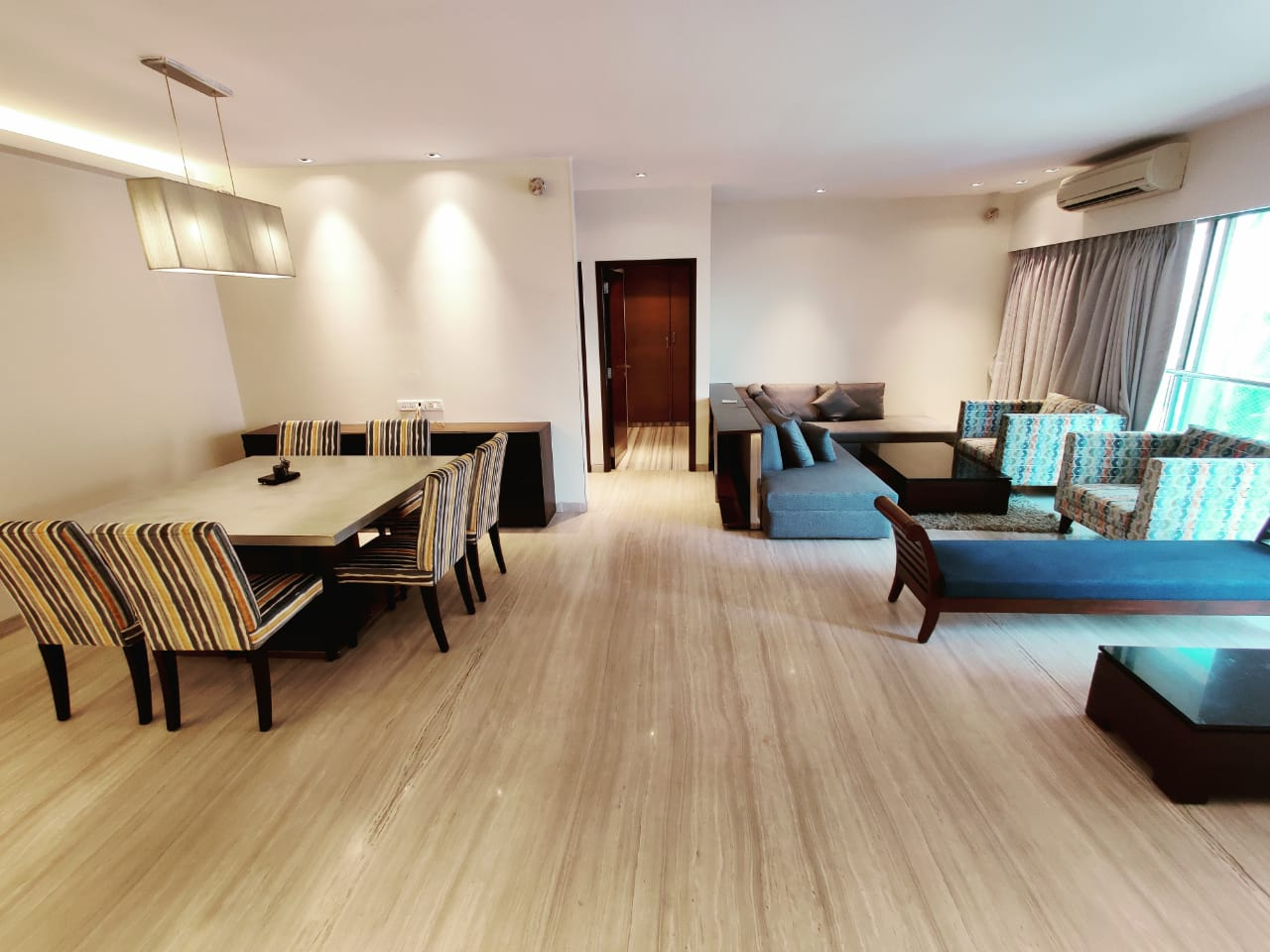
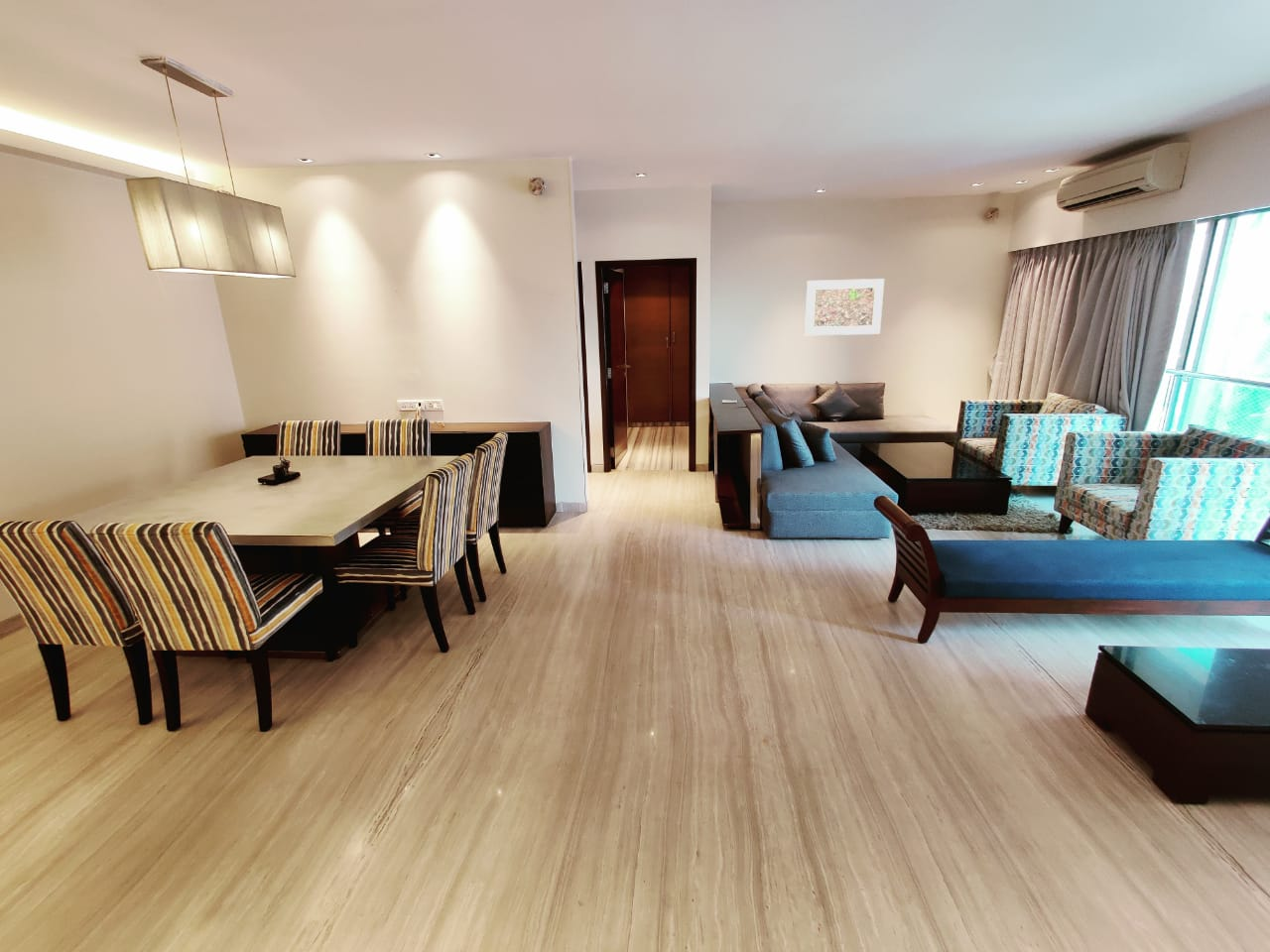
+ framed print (843, 307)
